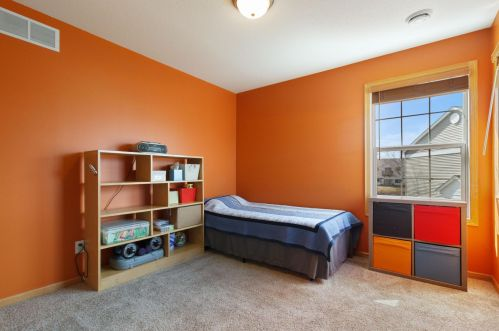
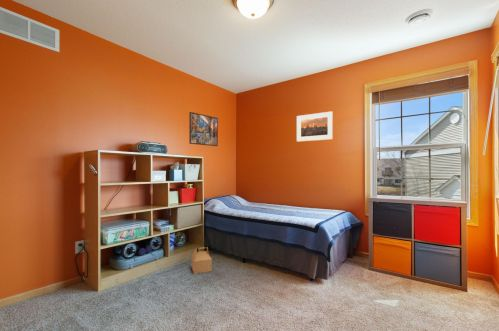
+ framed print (314, 127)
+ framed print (204, 130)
+ cardboard box (201, 257)
